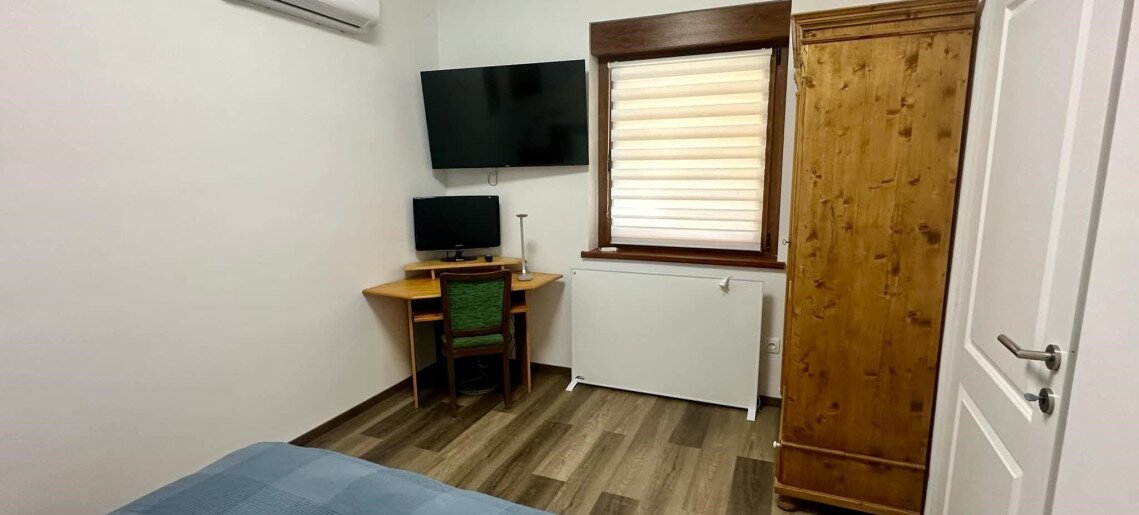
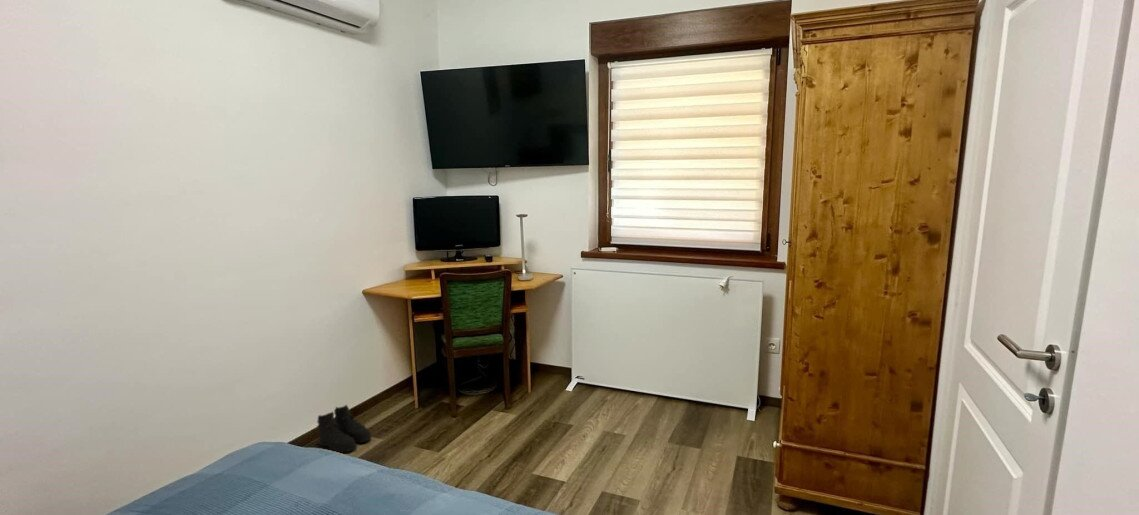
+ boots (343, 425)
